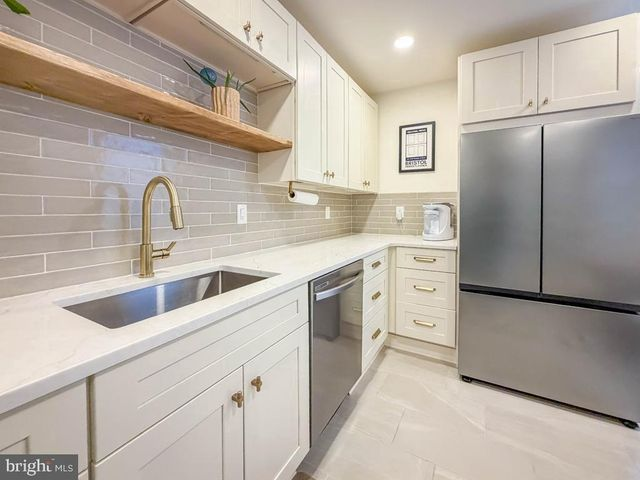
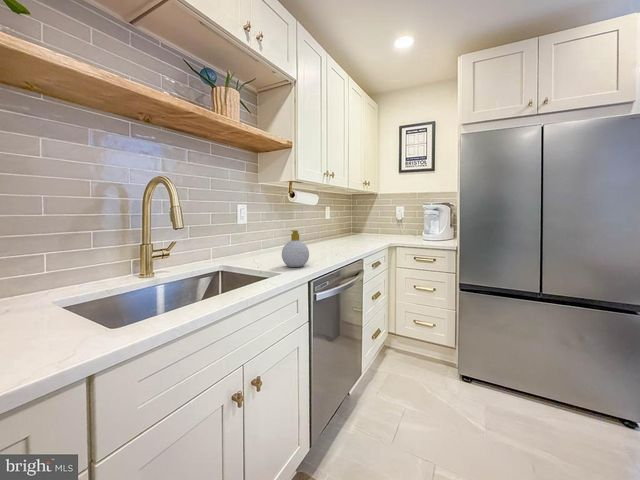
+ soap bottle (295, 248)
